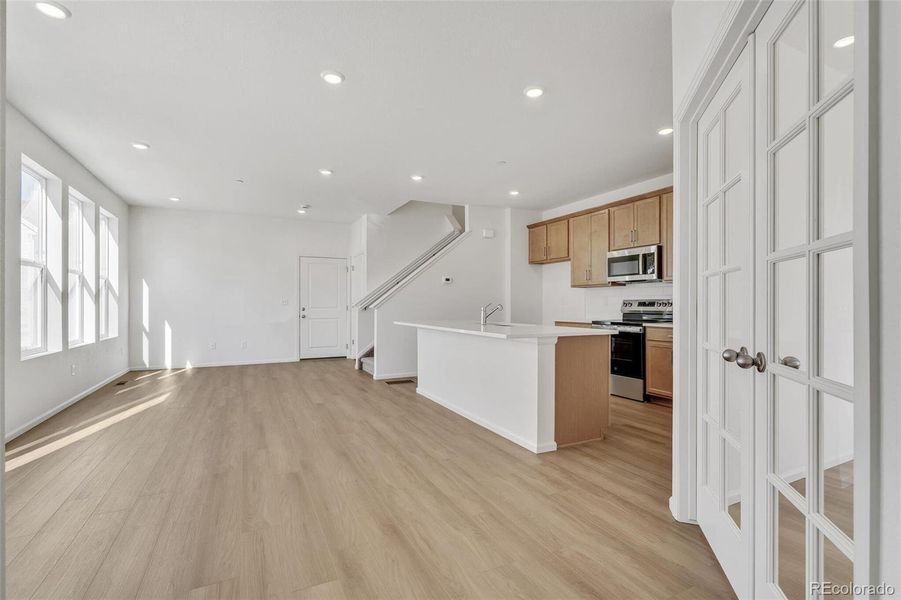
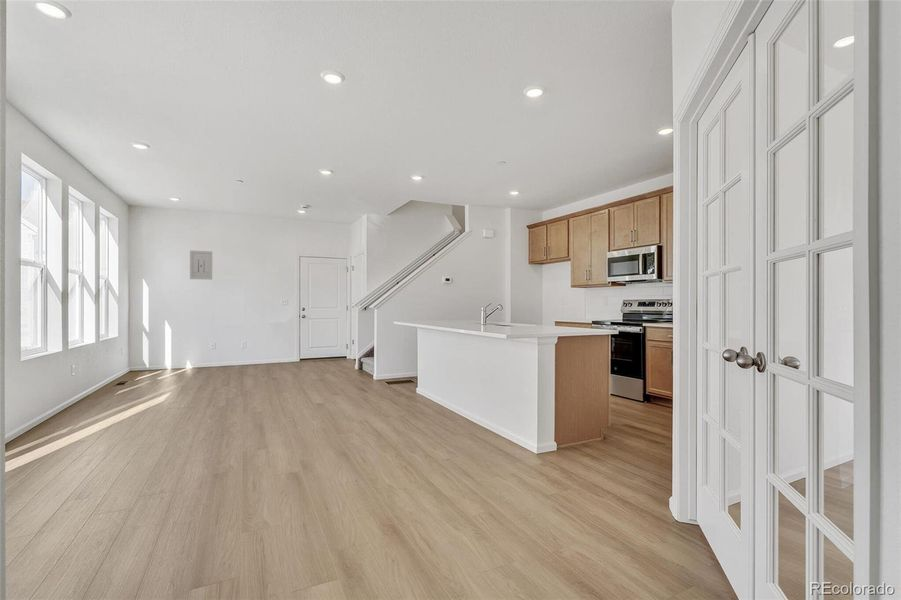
+ wall art (201, 265)
